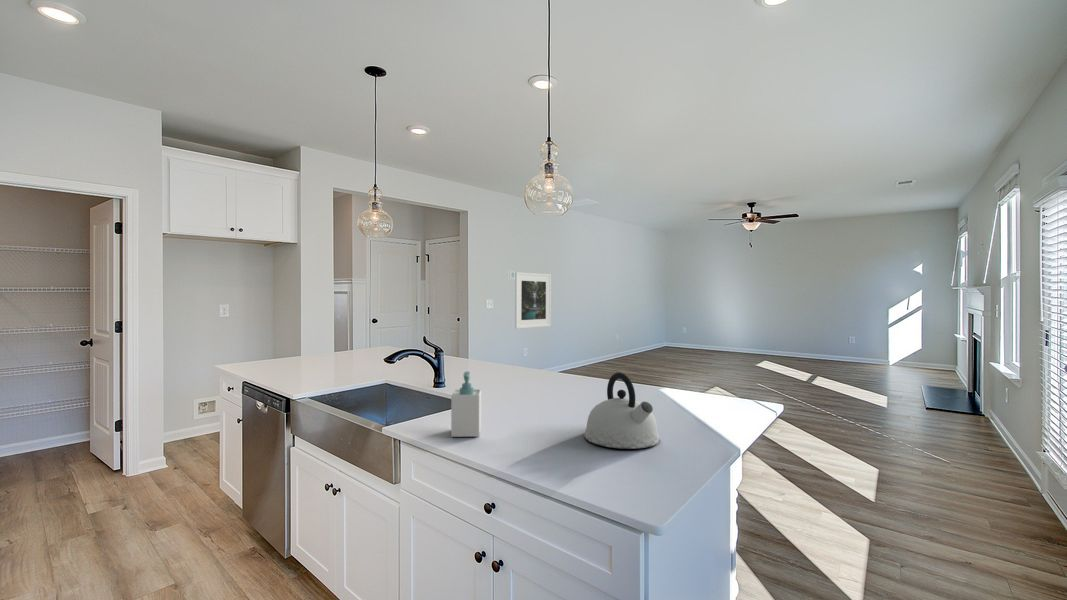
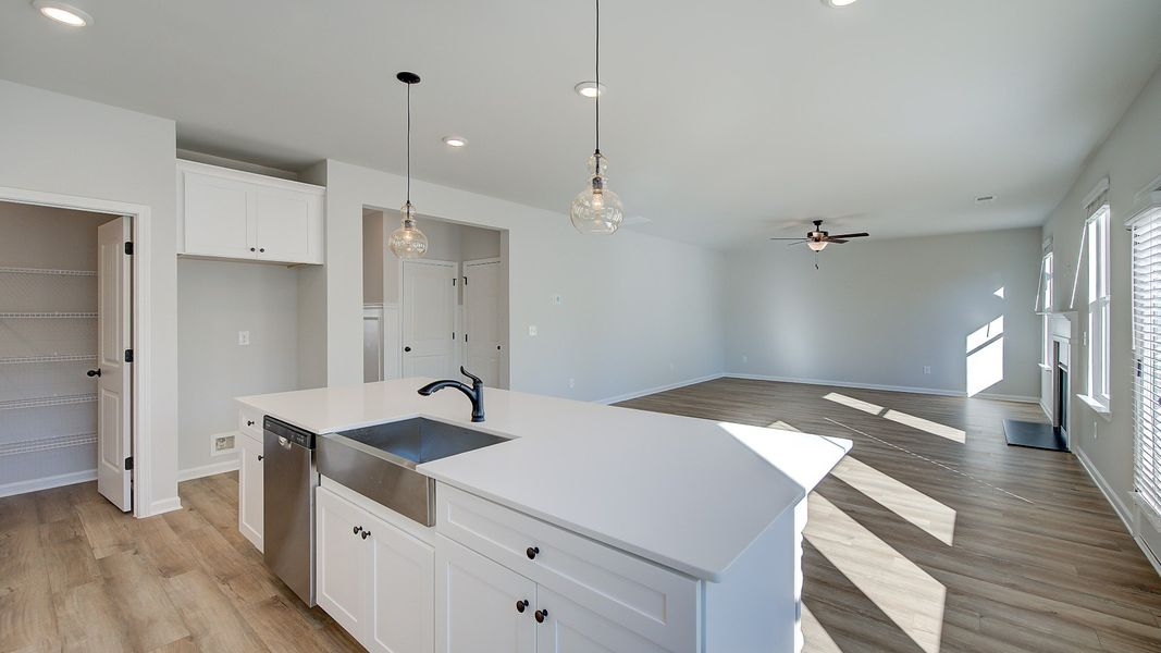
- soap bottle (466, 402)
- kettle (623, 405)
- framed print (533, 300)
